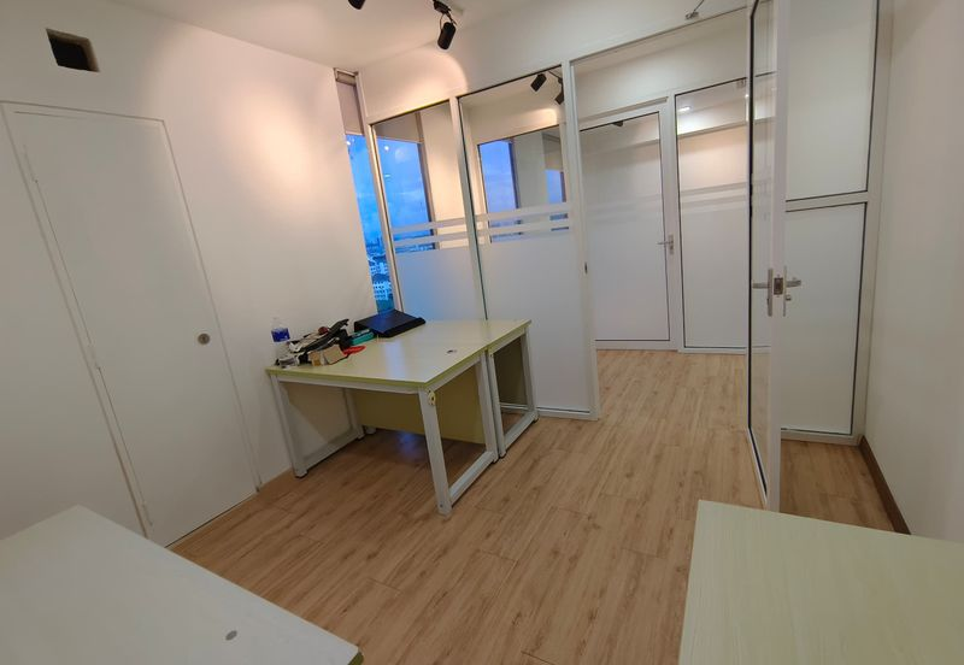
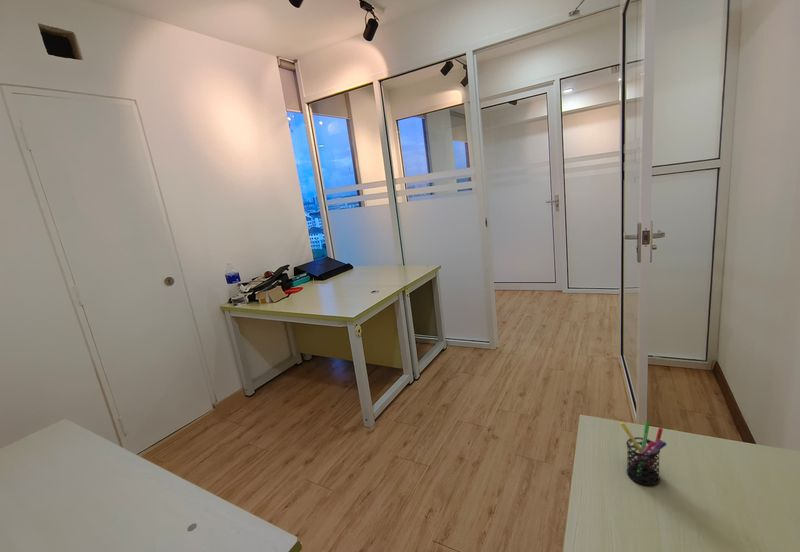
+ pen holder (645, 448)
